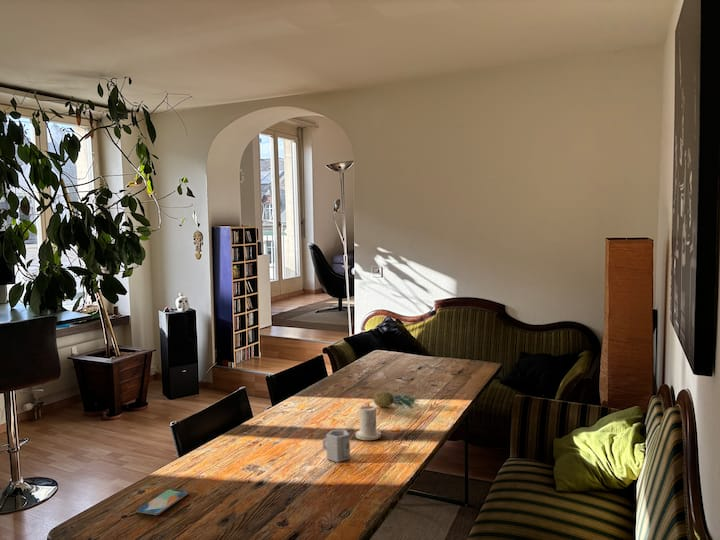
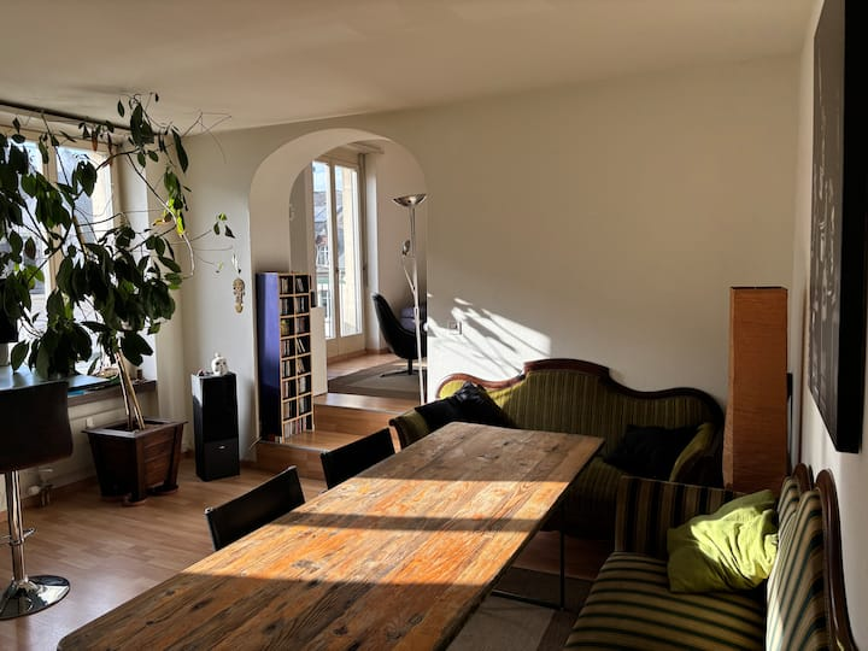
- fruit (397, 399)
- cup (336, 445)
- candle (368, 420)
- smartphone (163, 501)
